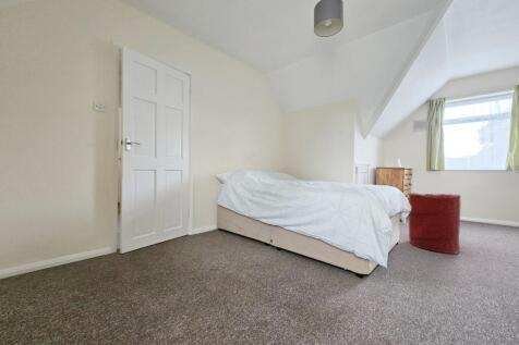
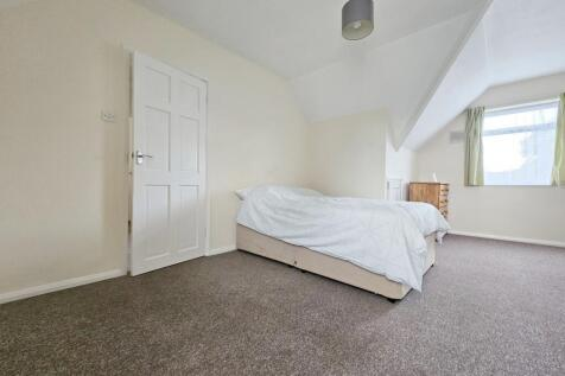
- laundry hamper (432, 219)
